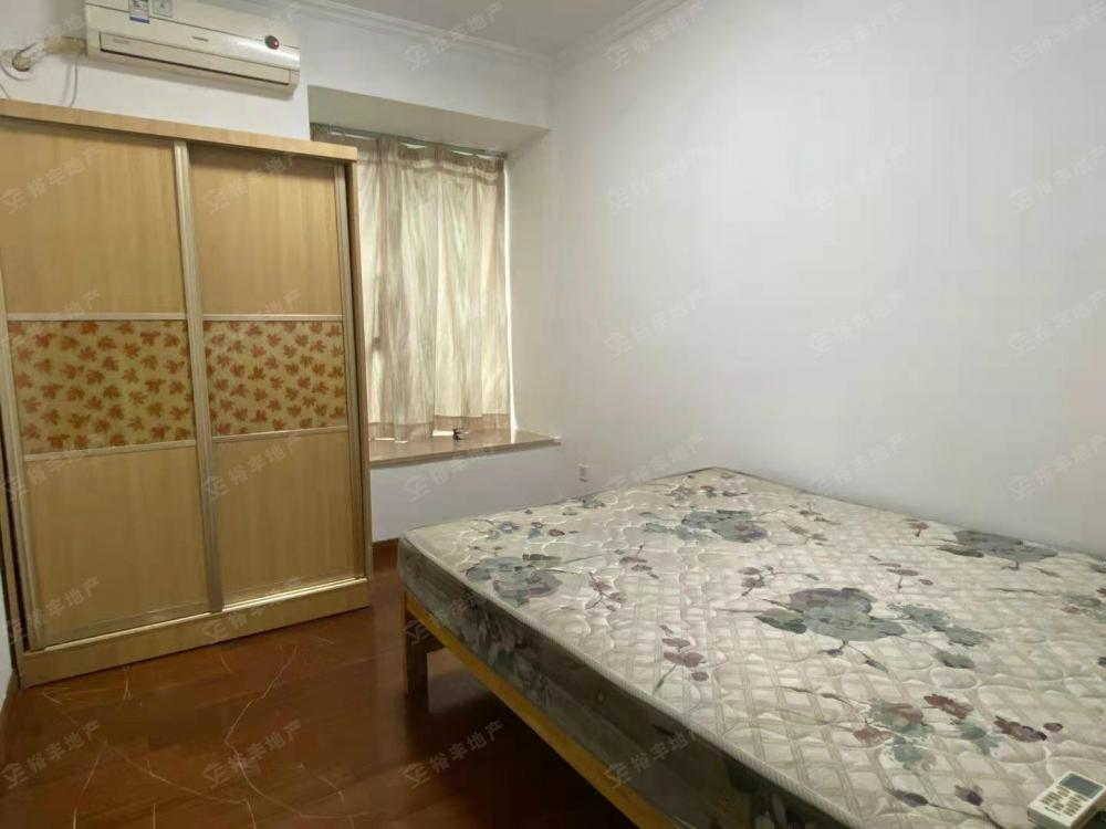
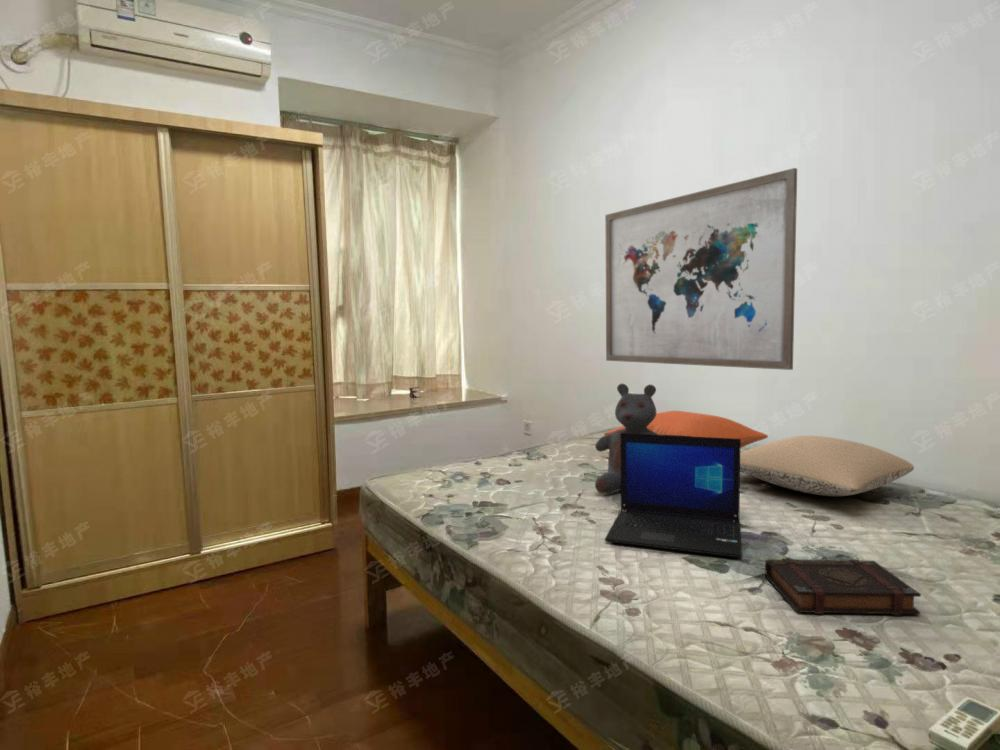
+ book (836, 583)
+ pillow (816, 465)
+ teddy bear (631, 433)
+ wall art (685, 280)
+ laptop (674, 489)
+ pillow (683, 434)
